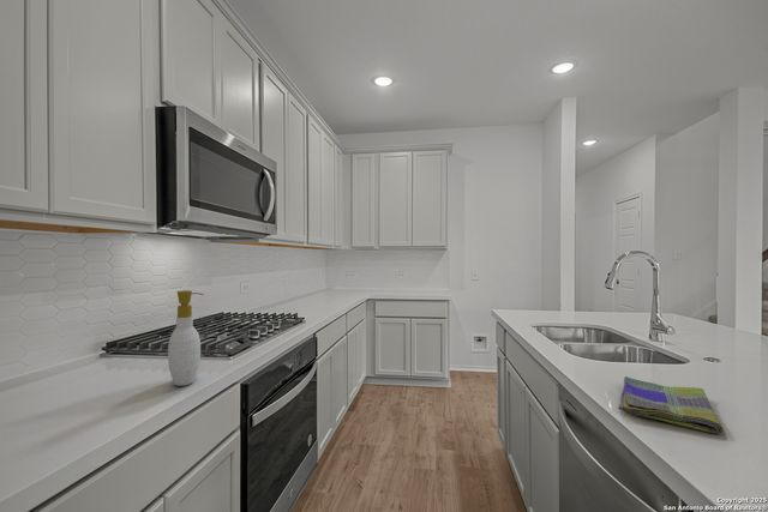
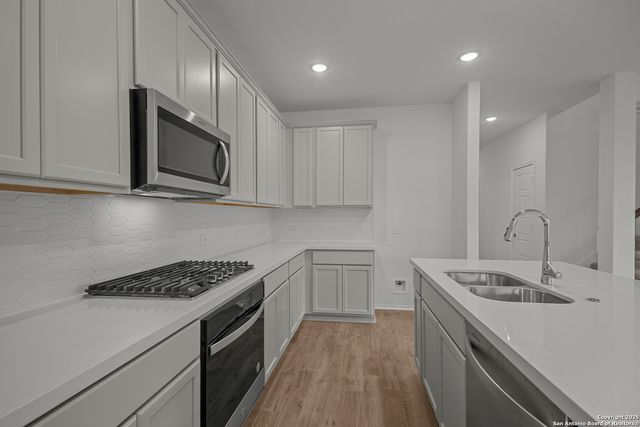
- dish towel (665, 399)
- soap bottle (186, 336)
